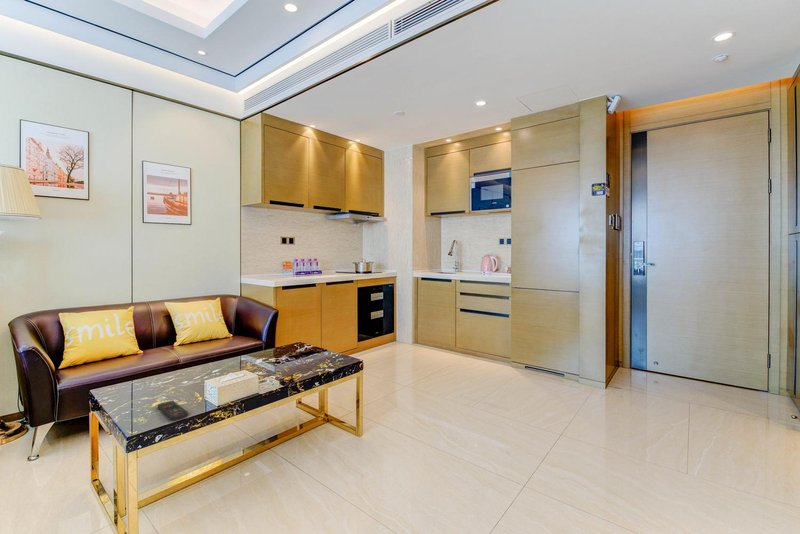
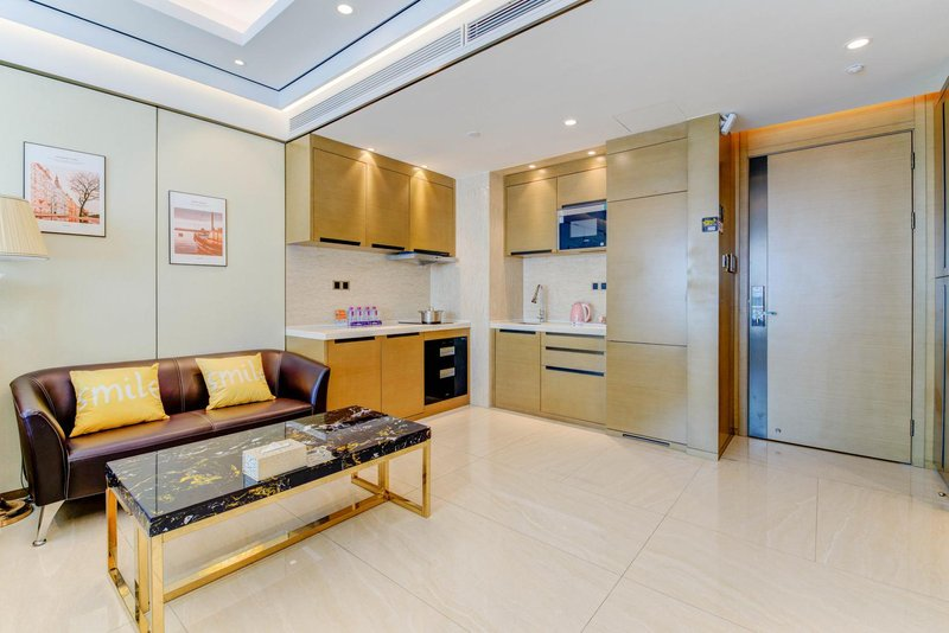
- remote control (172, 409)
